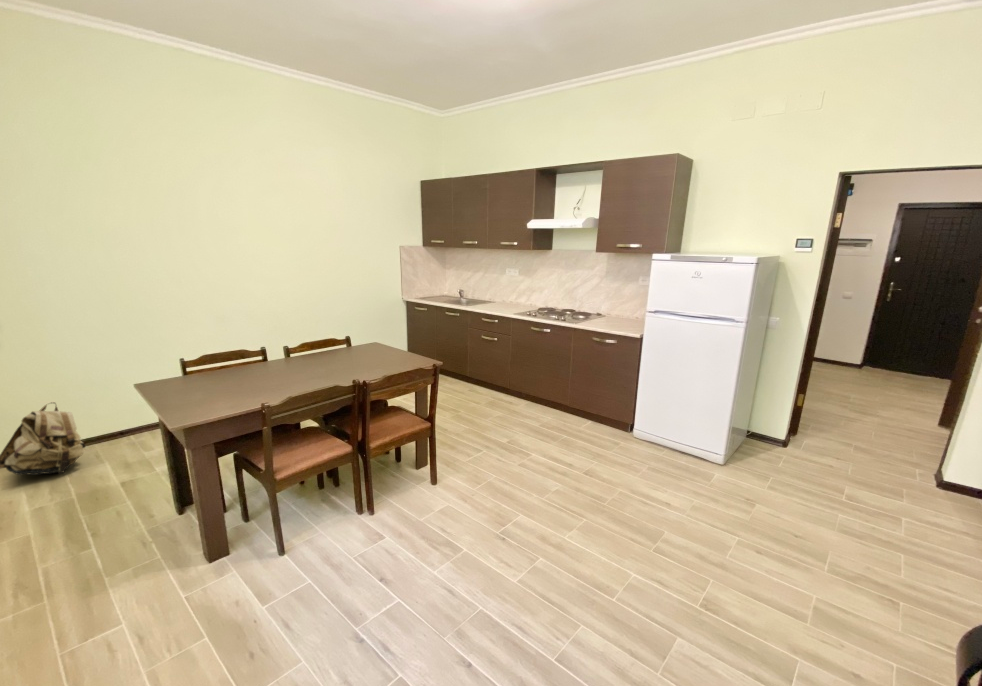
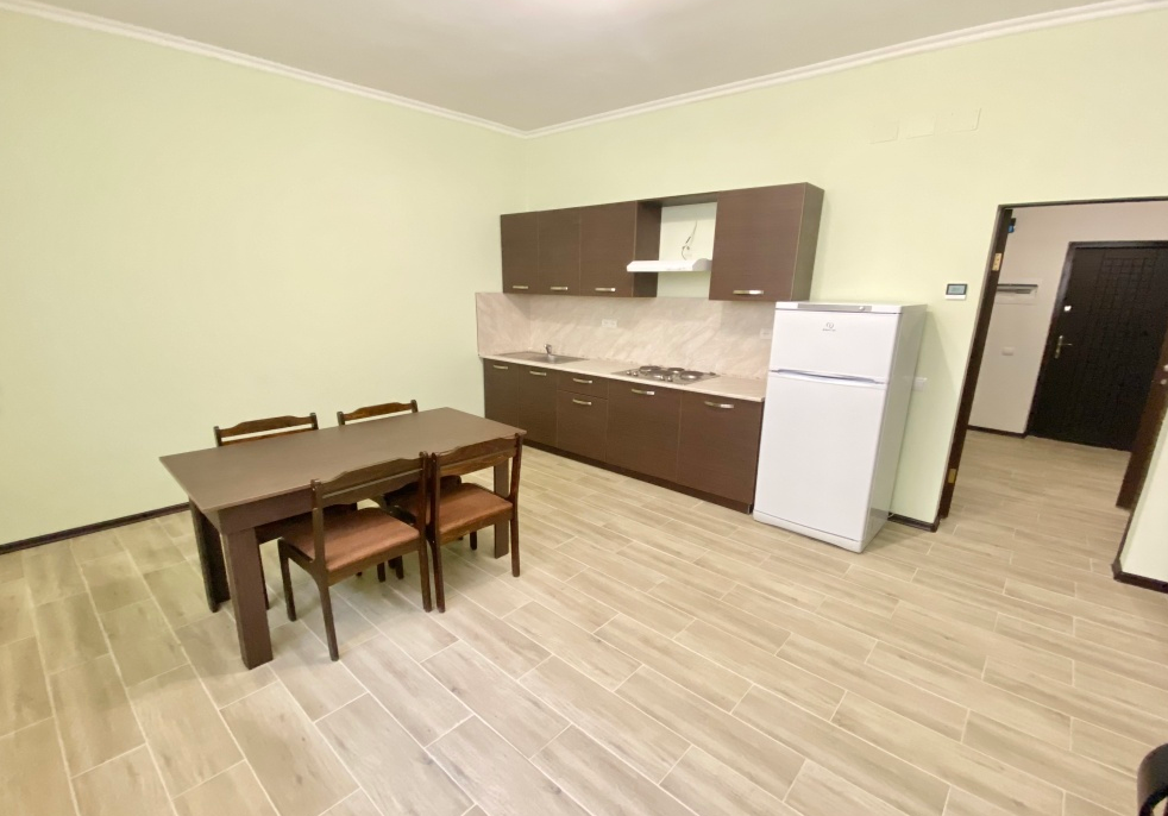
- backpack (39, 439)
